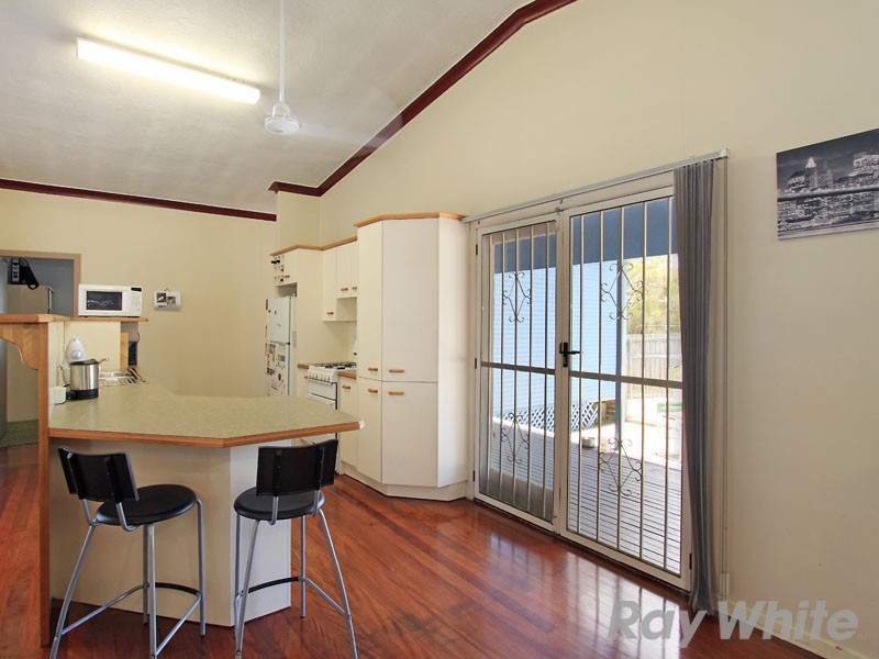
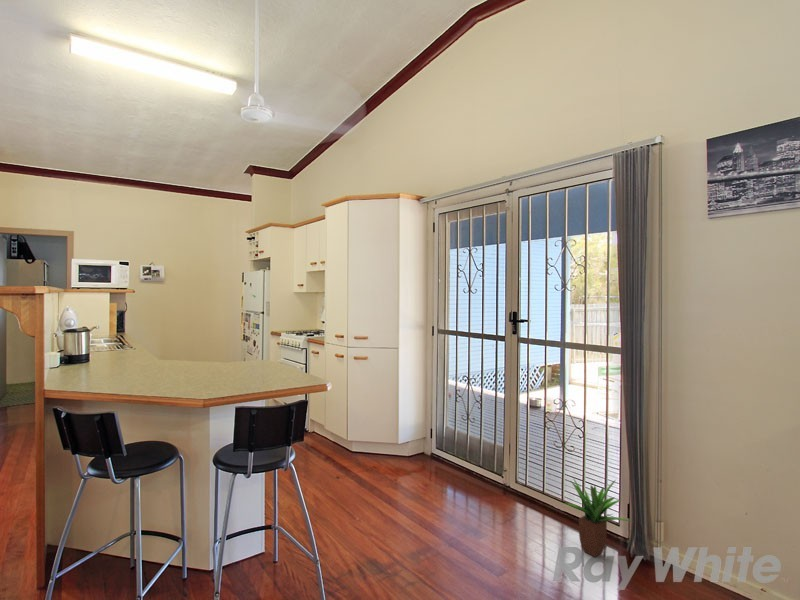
+ potted plant (598, 515)
